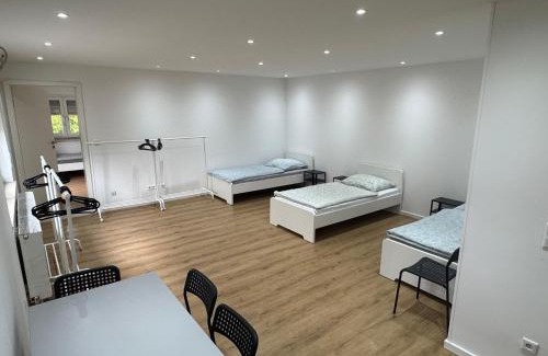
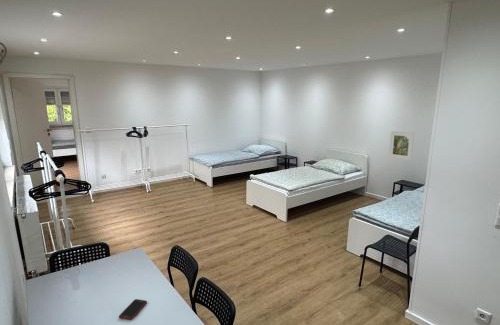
+ cell phone (133, 309)
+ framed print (400, 145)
